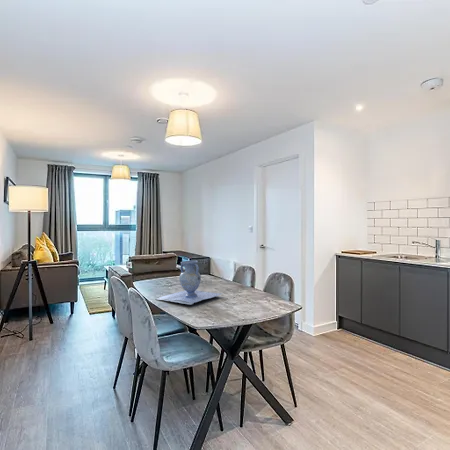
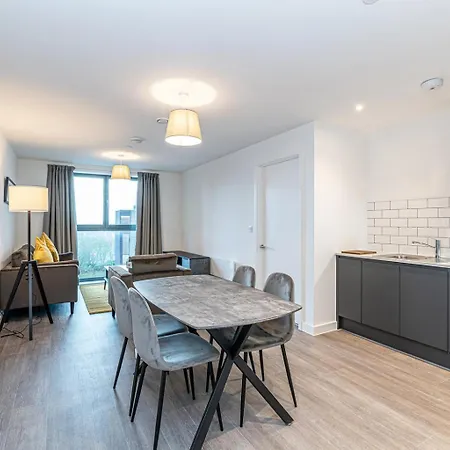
- vase (189, 279)
